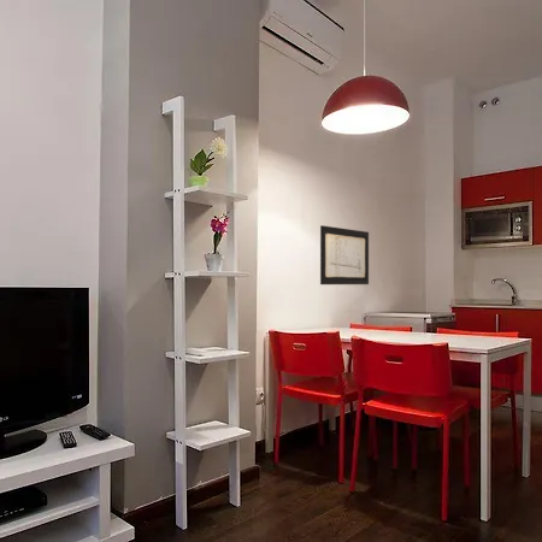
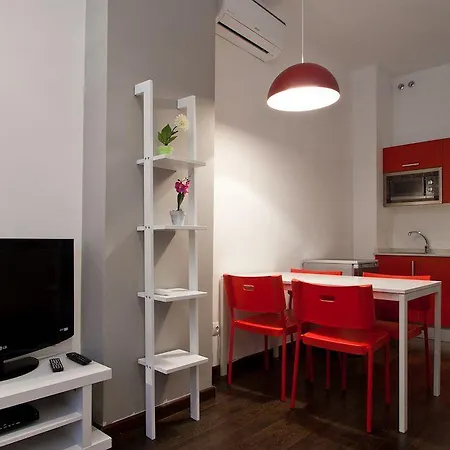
- wall art (346, 257)
